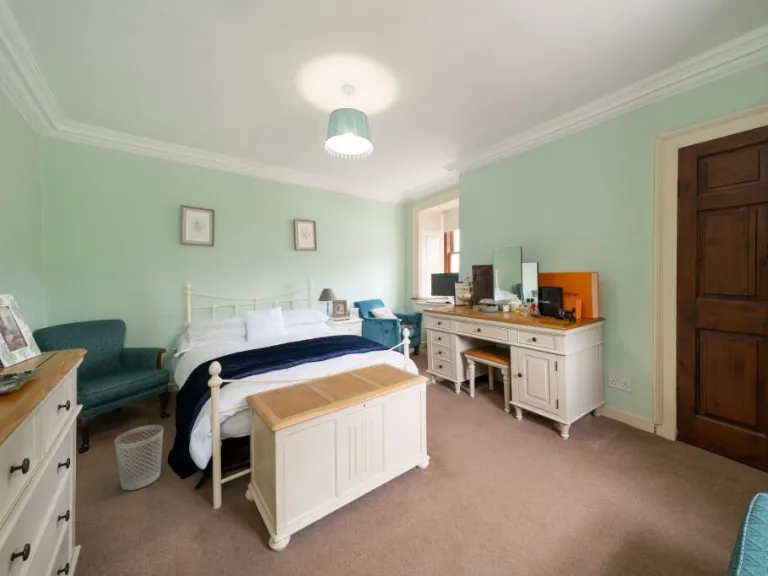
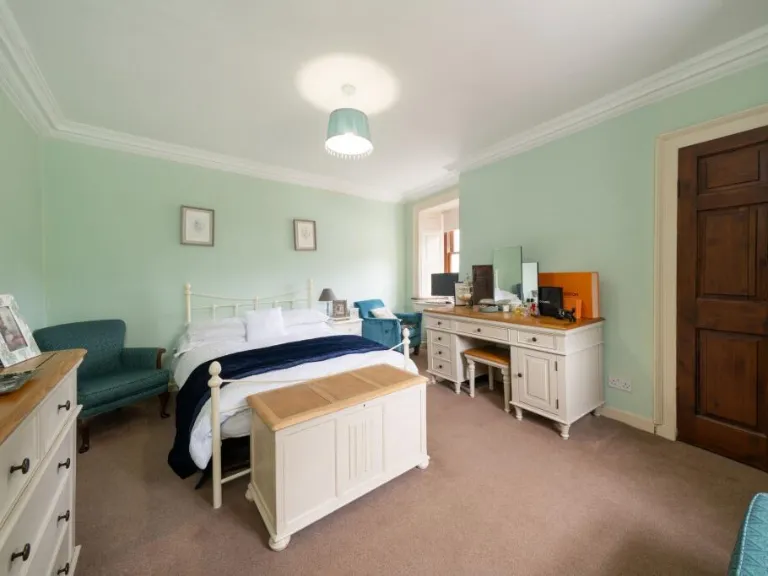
- wastebasket (140, 456)
